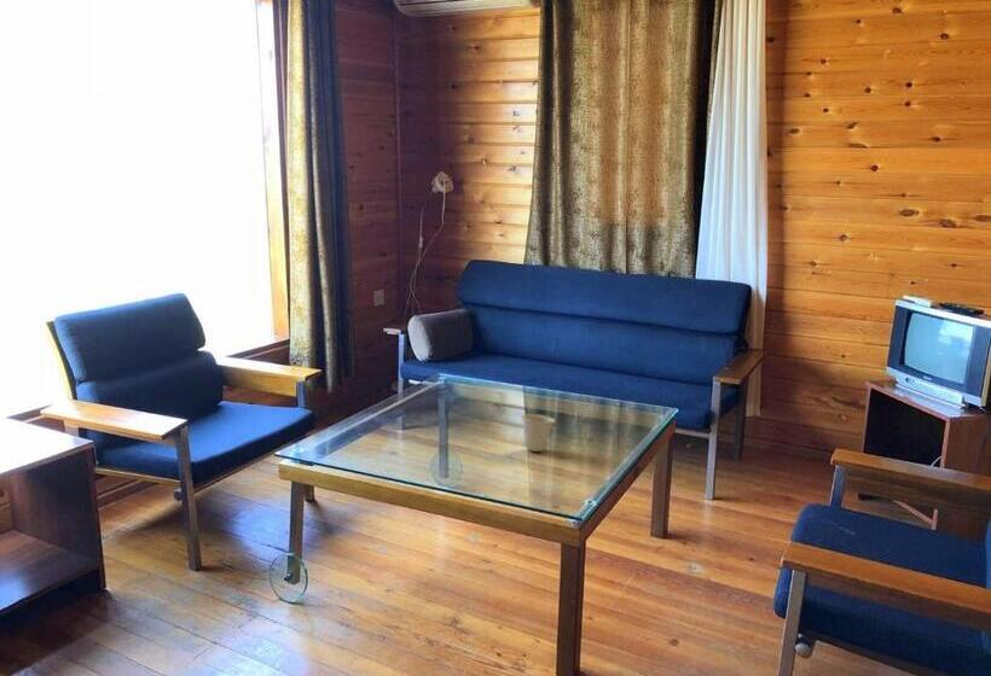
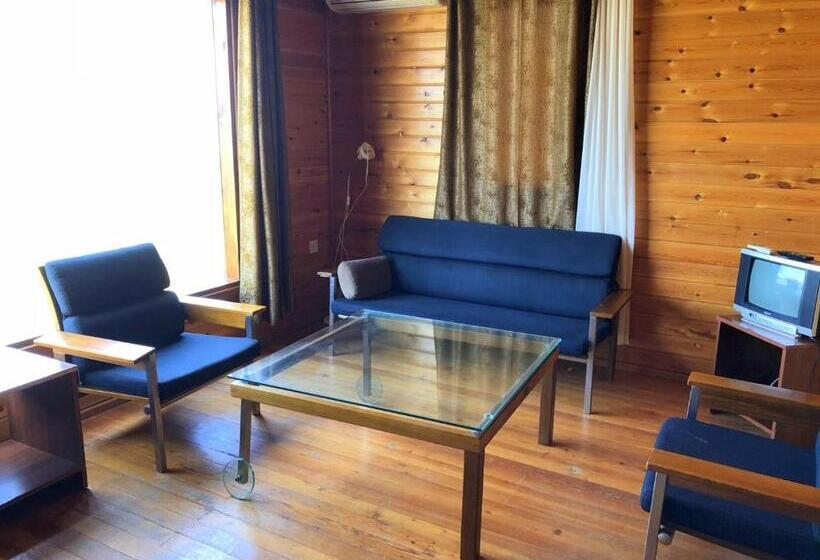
- cup (537, 432)
